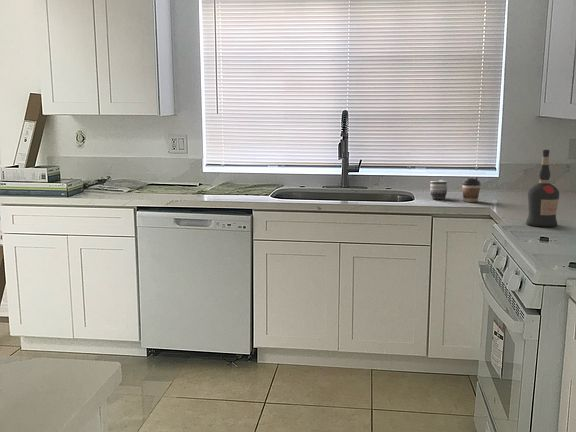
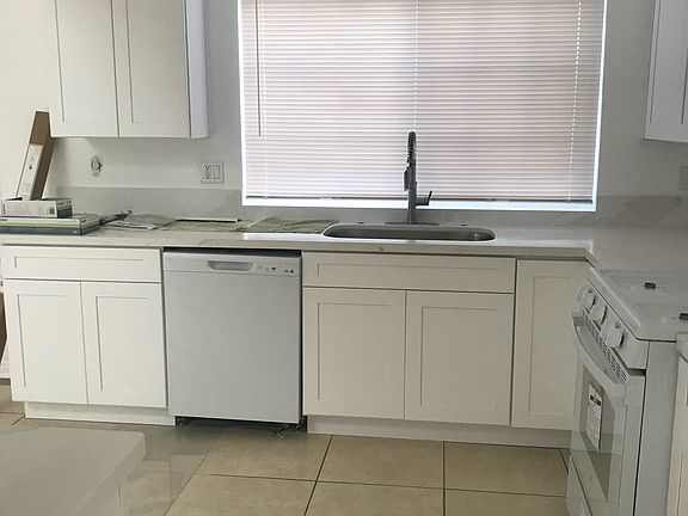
- coffee cup (471, 189)
- liquor bottle (543, 187)
- mug (438, 189)
